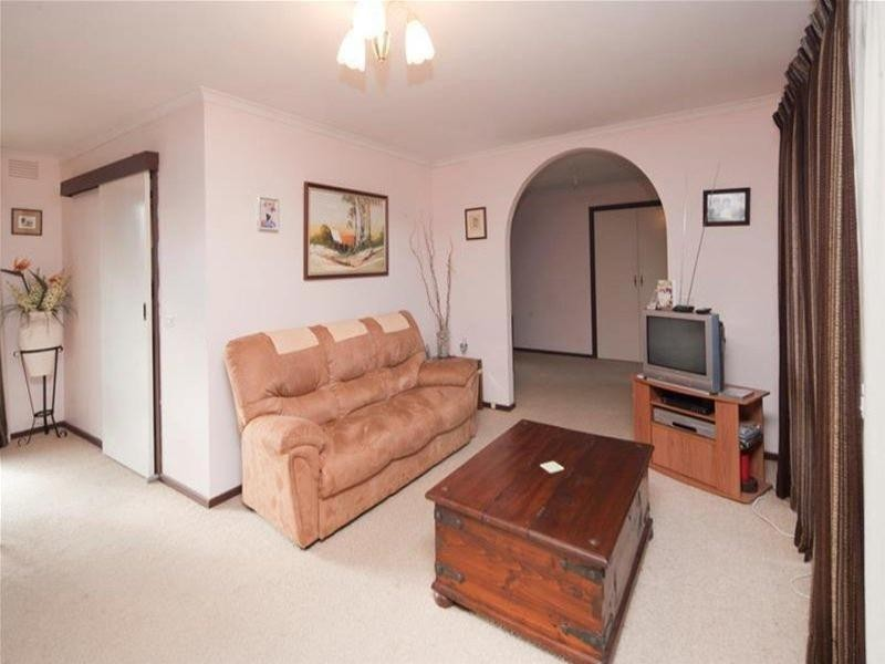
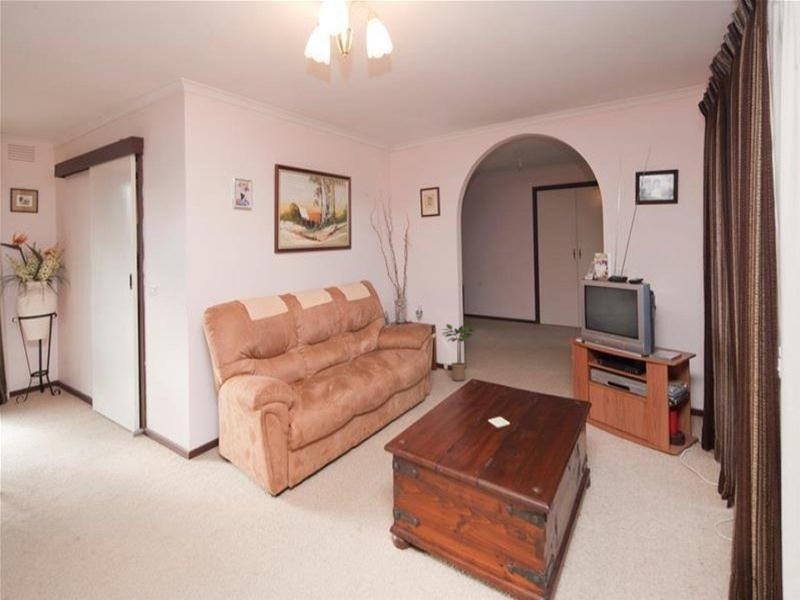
+ potted plant (460, 349)
